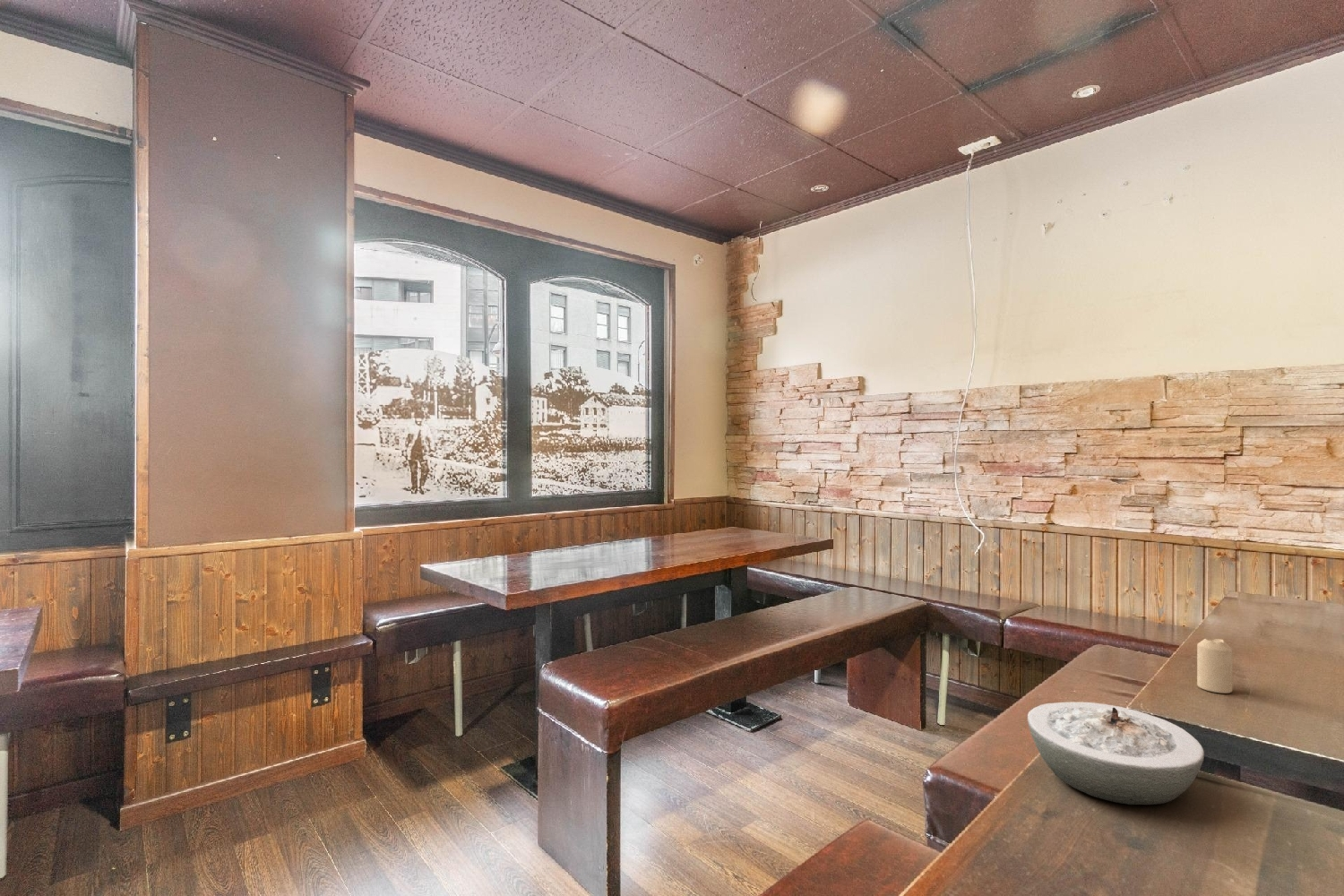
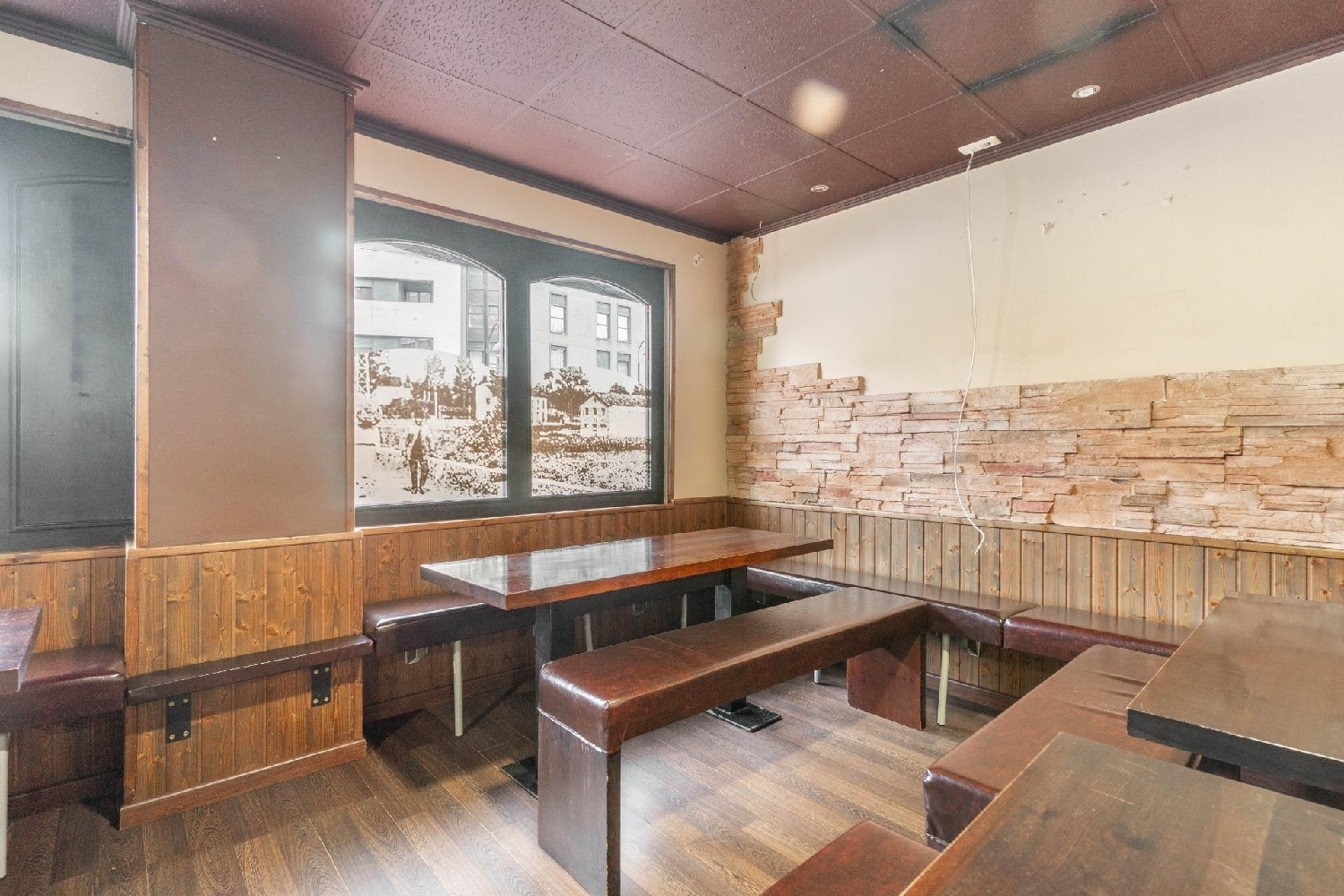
- fire pit bowl (1110, 743)
- candle (1214, 664)
